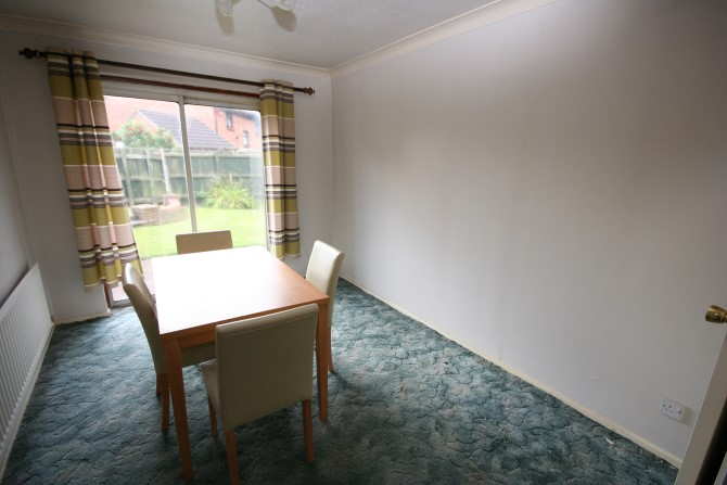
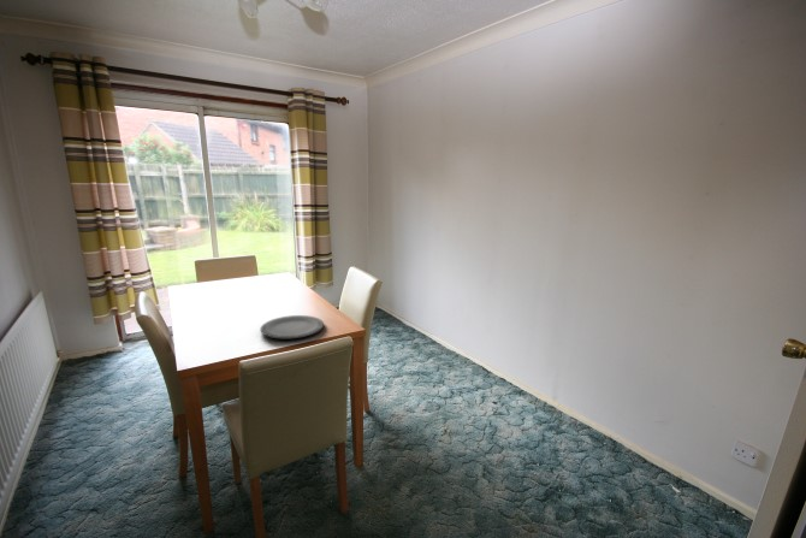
+ plate (292, 326)
